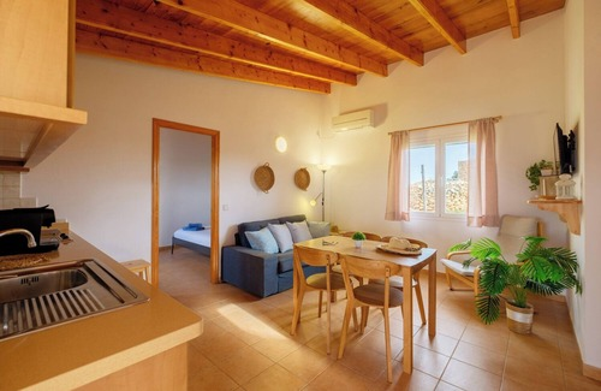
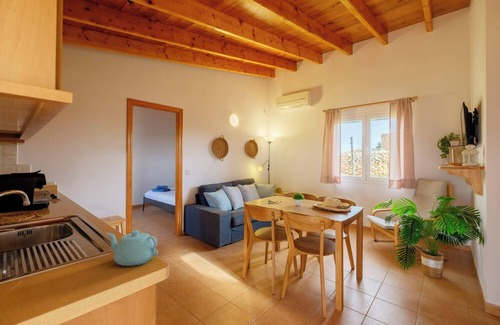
+ teapot (132, 245)
